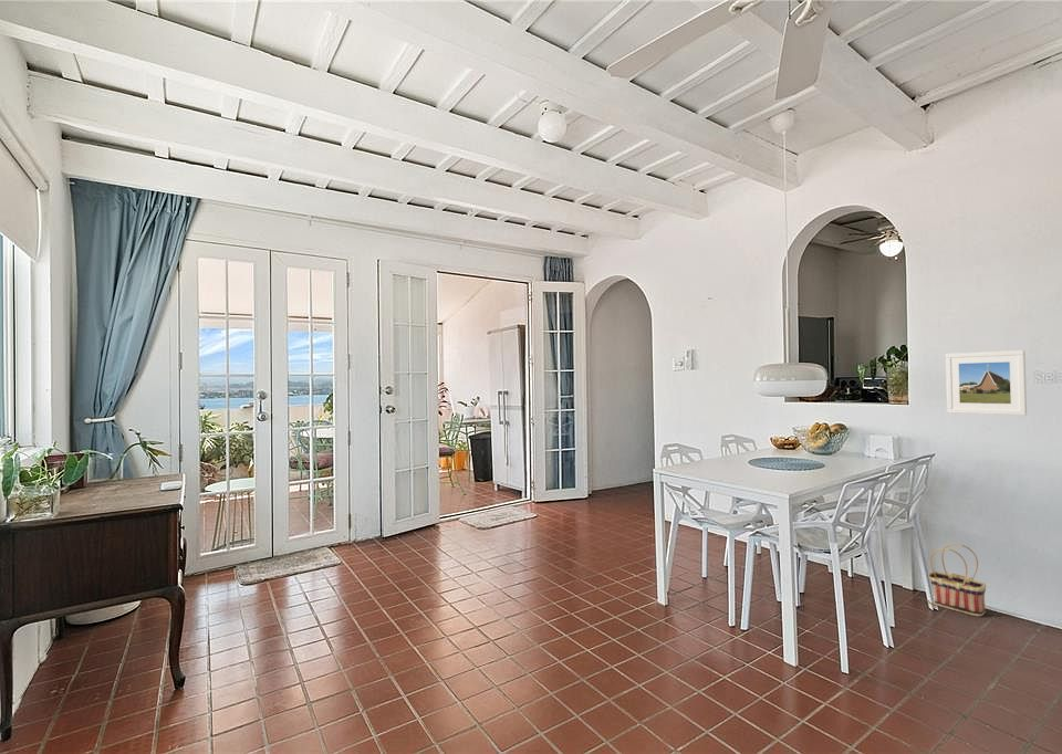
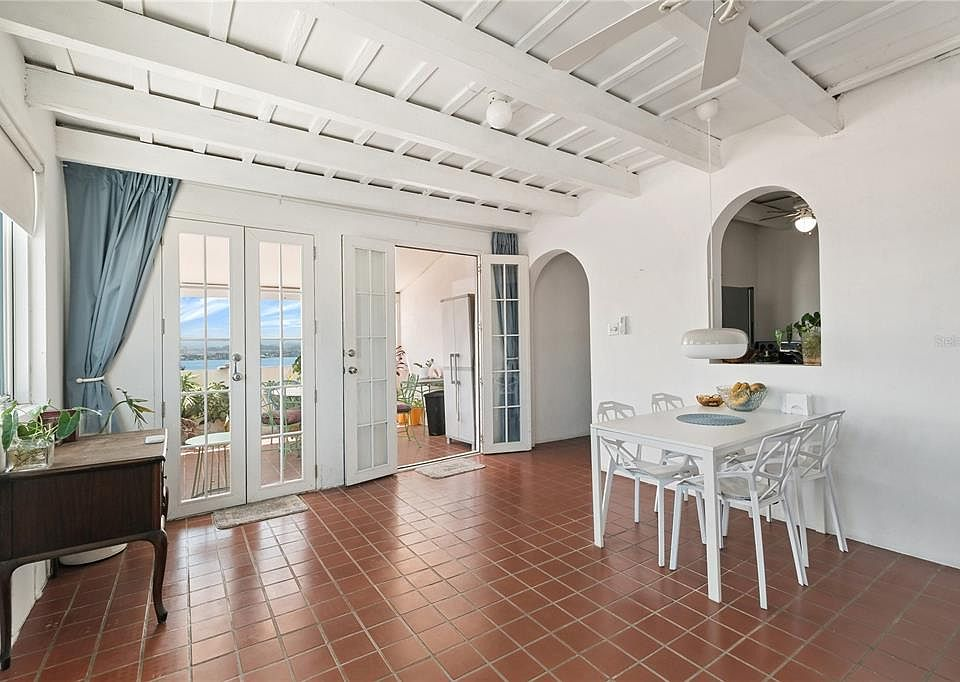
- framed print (983, 383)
- basket (955, 576)
